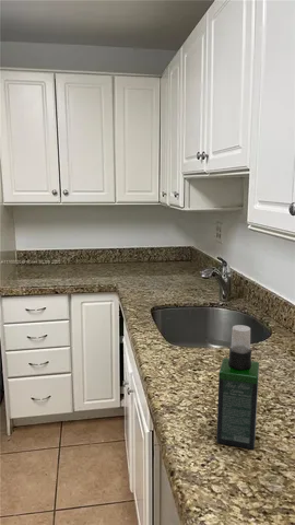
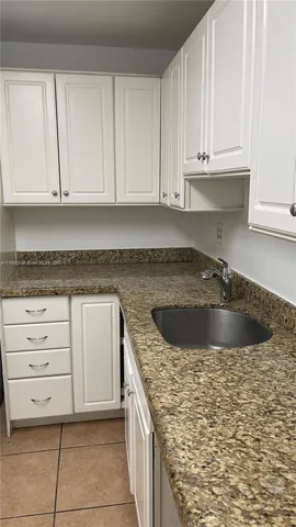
- spray bottle (238, 383)
